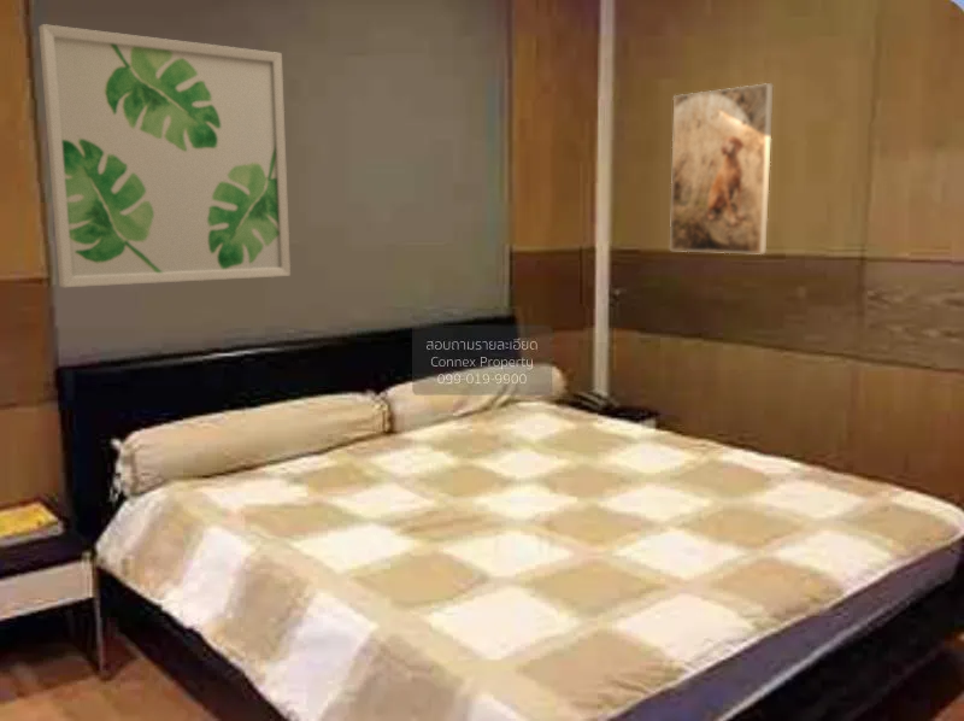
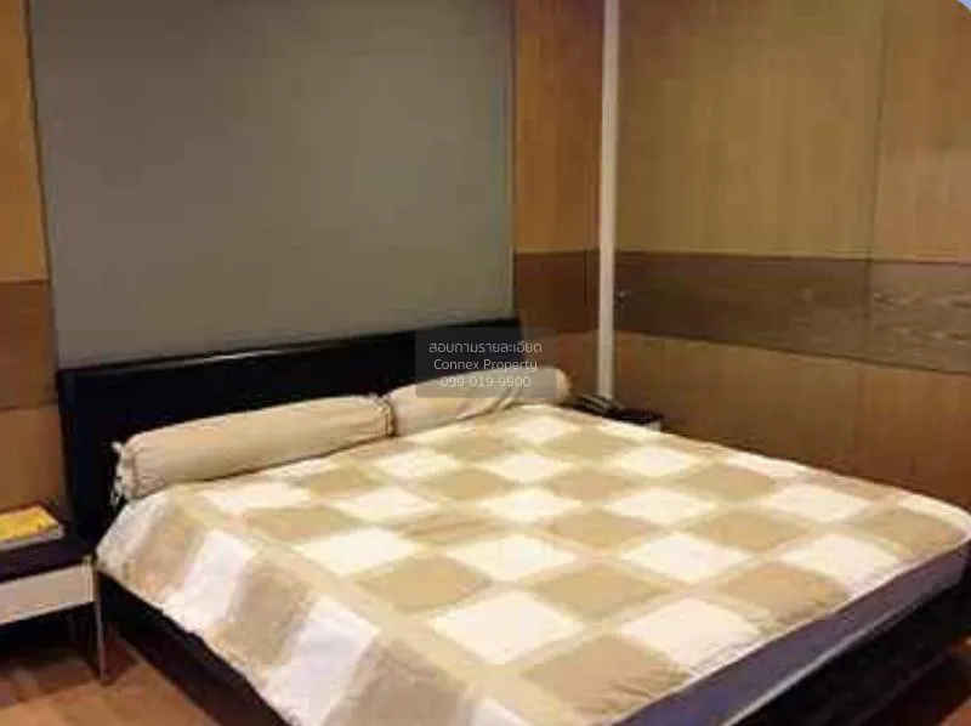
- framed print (718, 171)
- wall art (176, 163)
